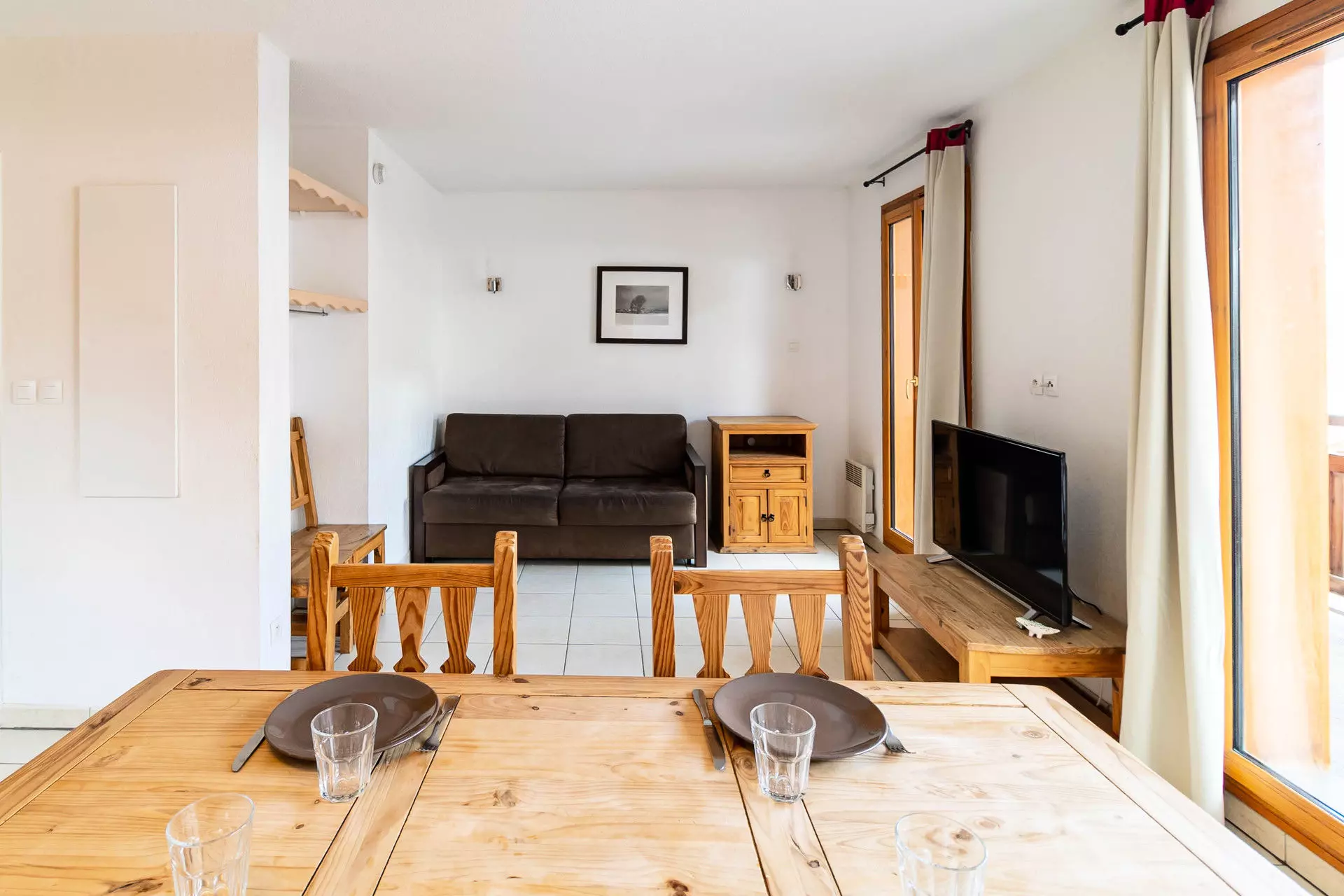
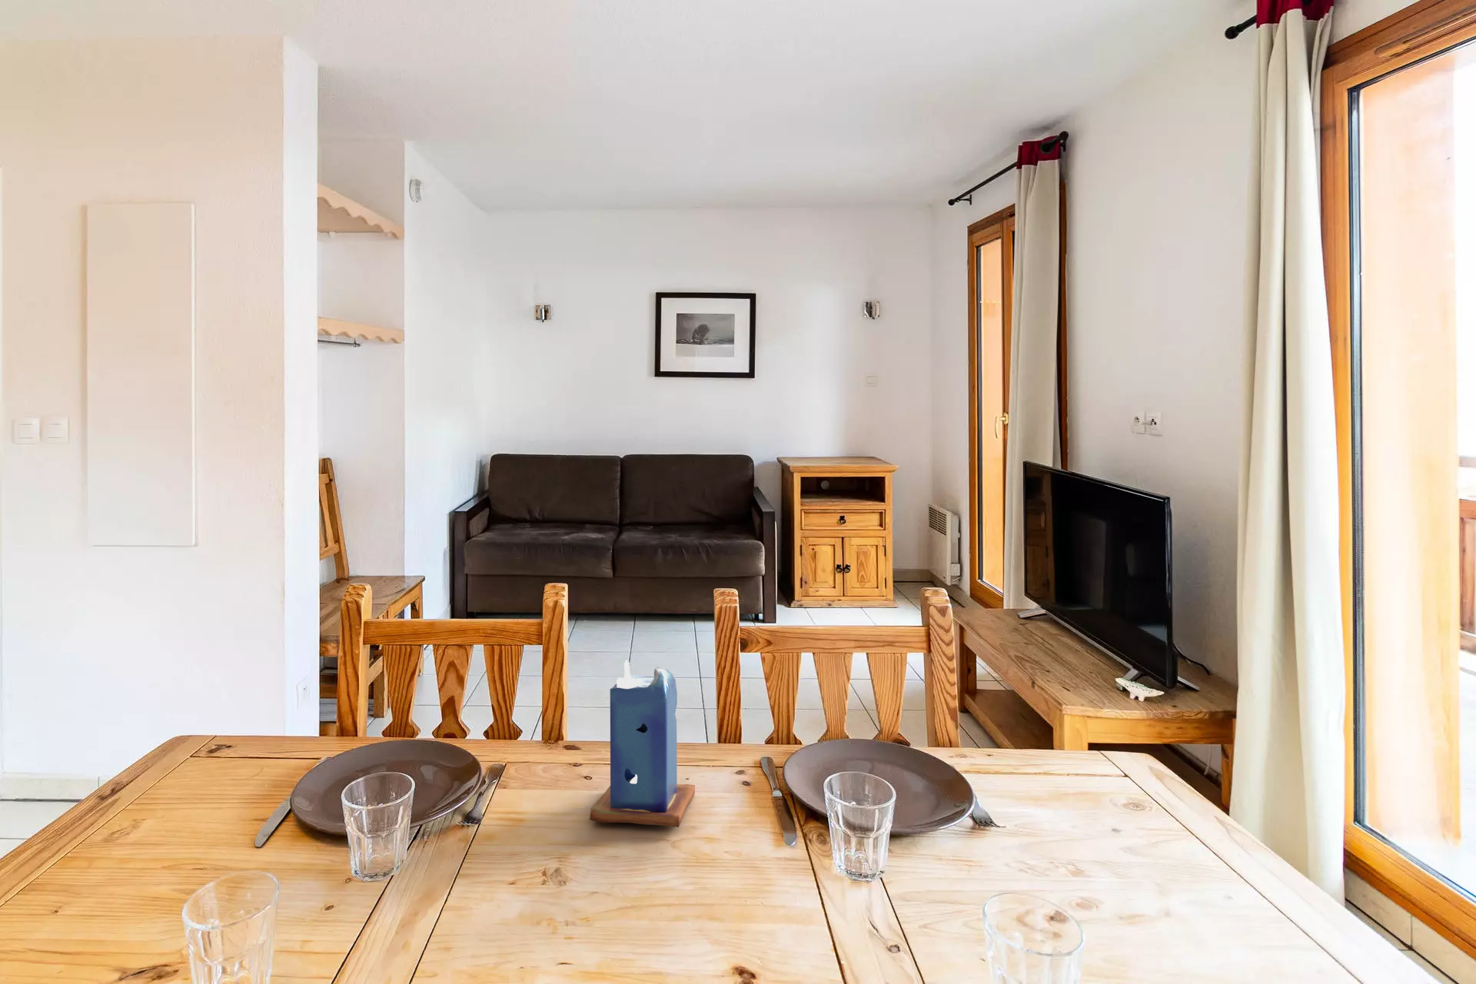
+ candle (646, 734)
